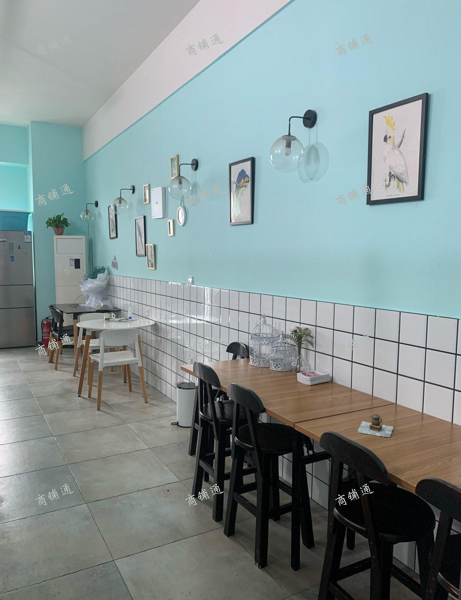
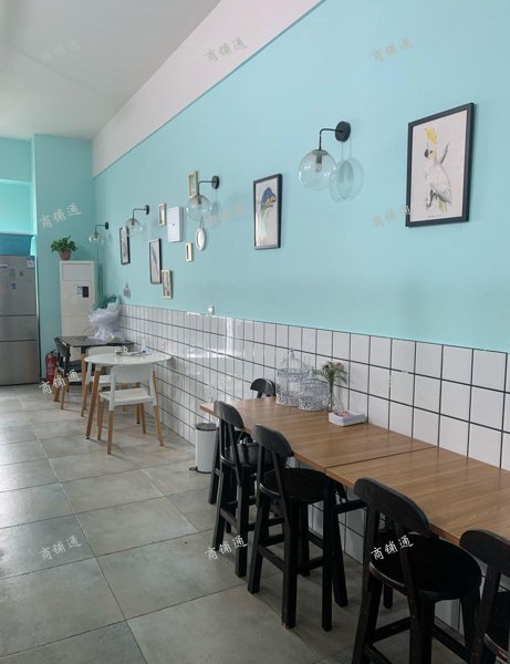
- teapot (375, 421)
